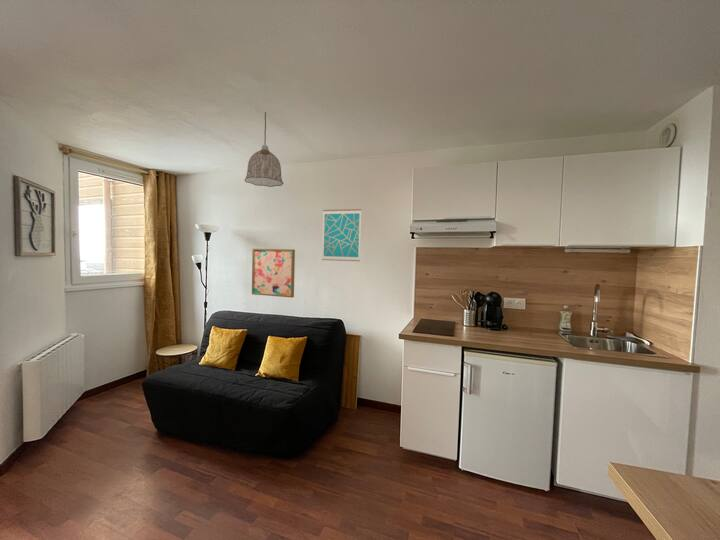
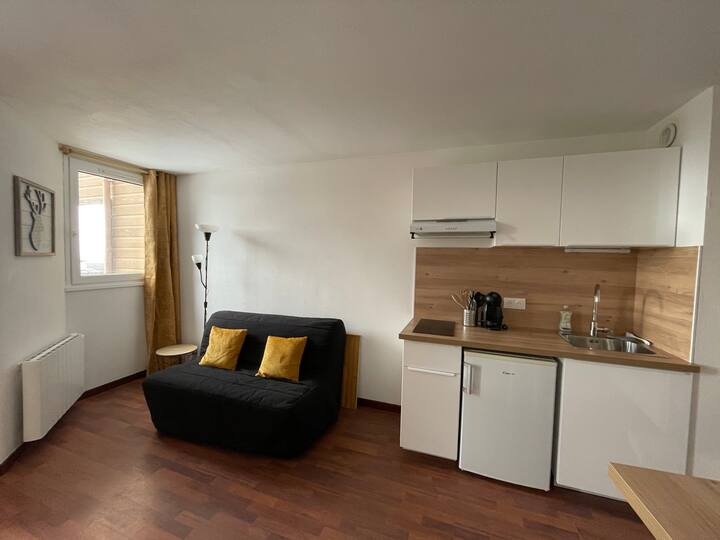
- pendant lamp (264, 147)
- wall art (341, 235)
- wall art (272, 272)
